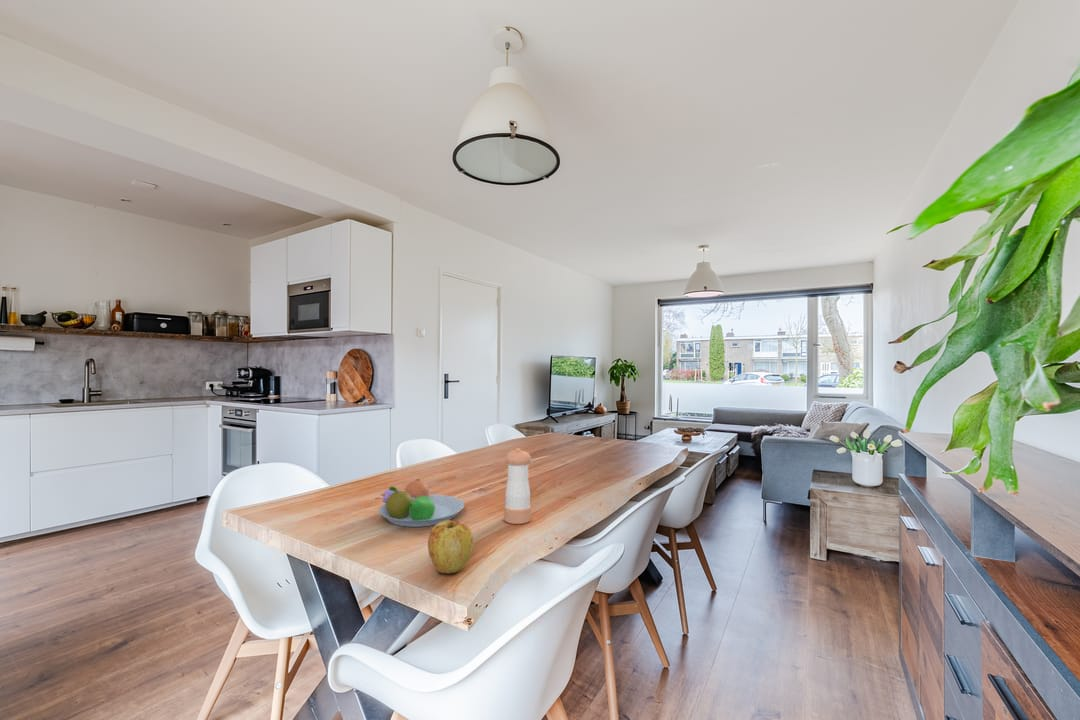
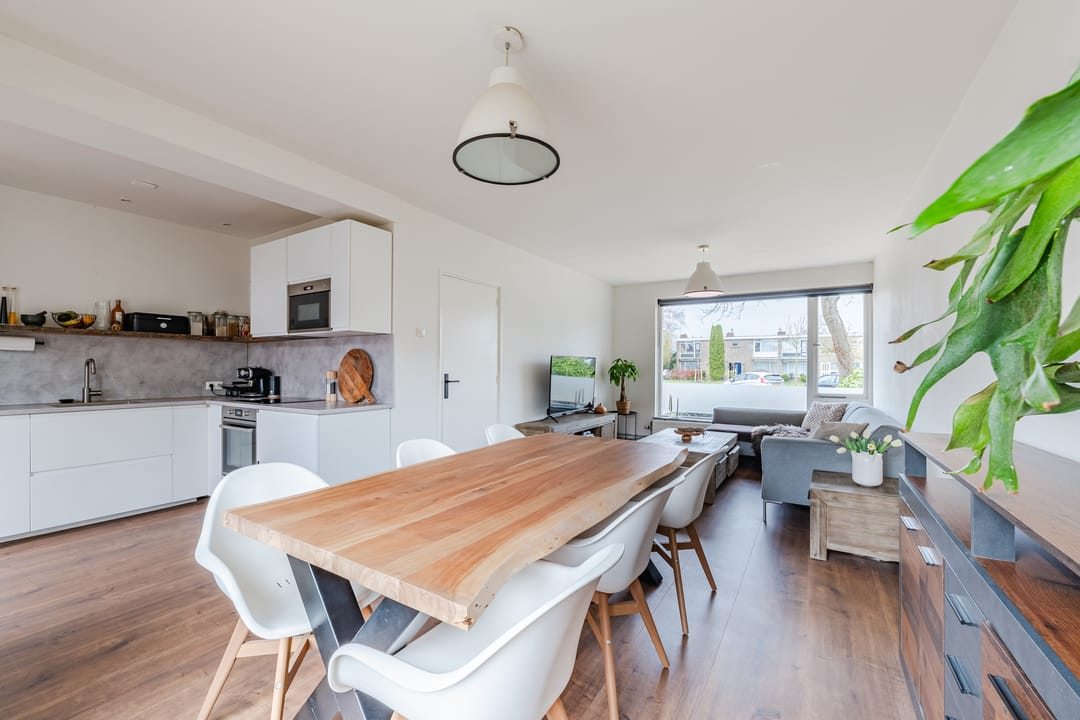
- pepper shaker (517, 483)
- apple (450, 545)
- fruit bowl (420, 499)
